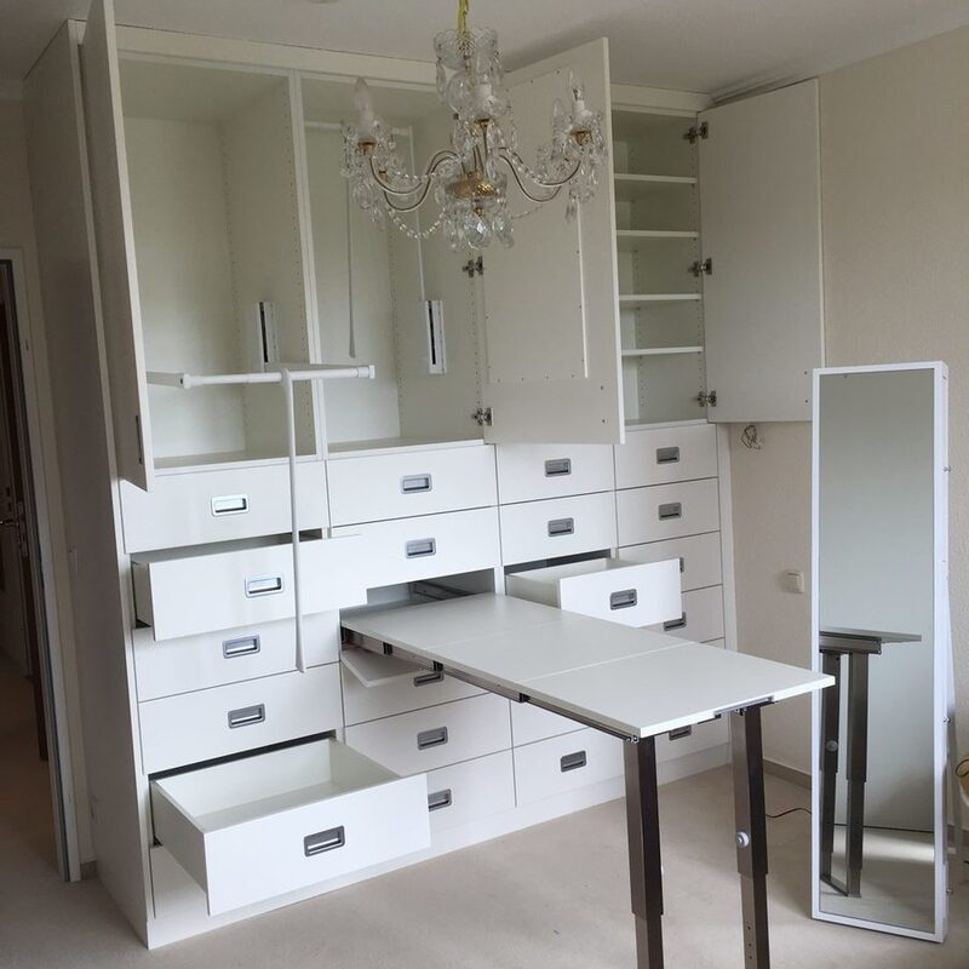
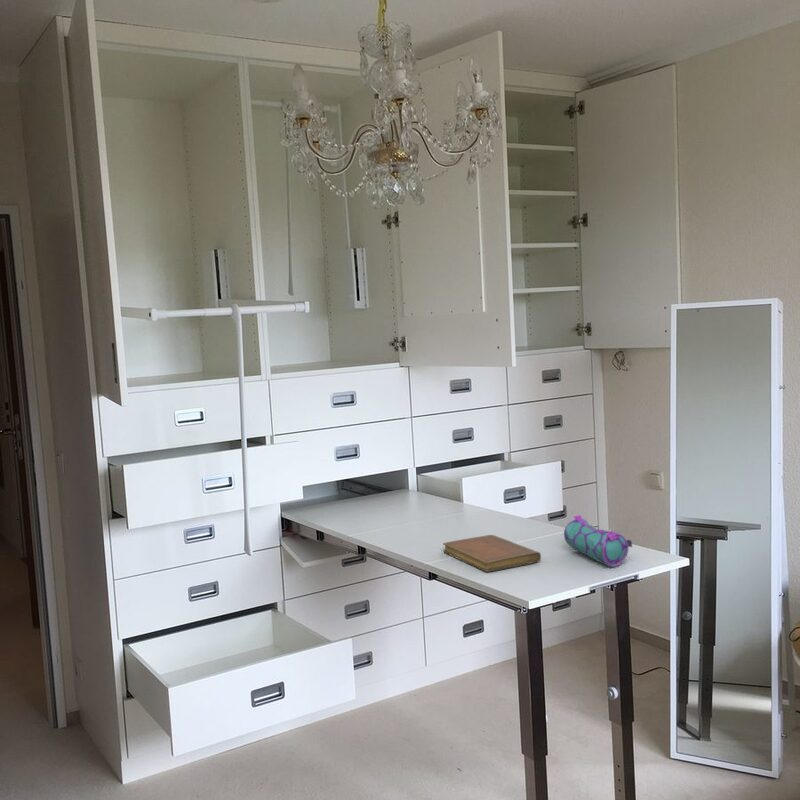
+ notebook (490, 551)
+ pencil case (595, 540)
